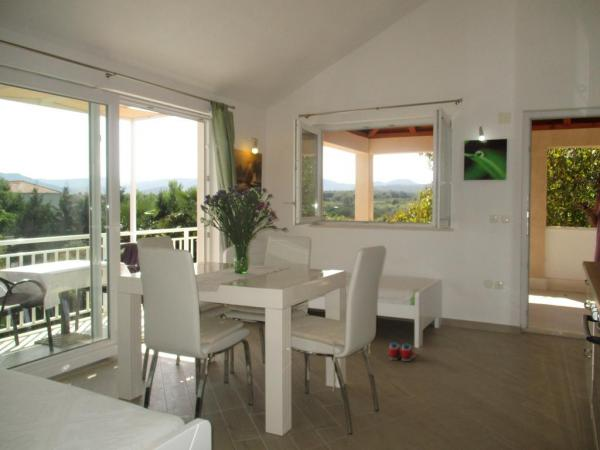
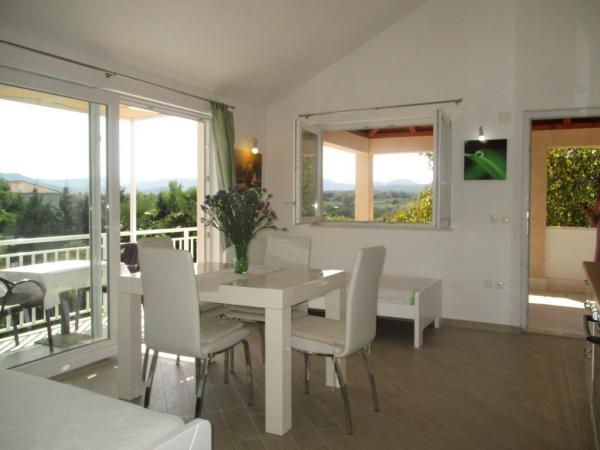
- shoe (402, 349)
